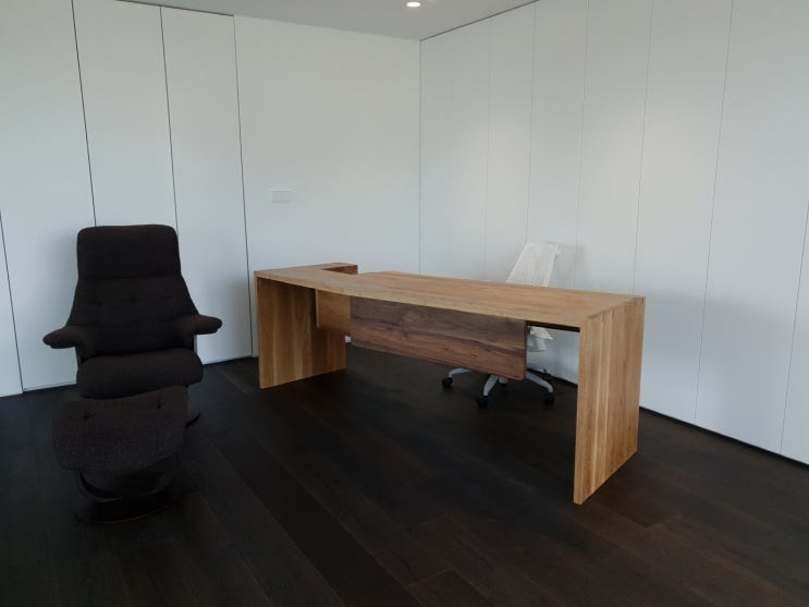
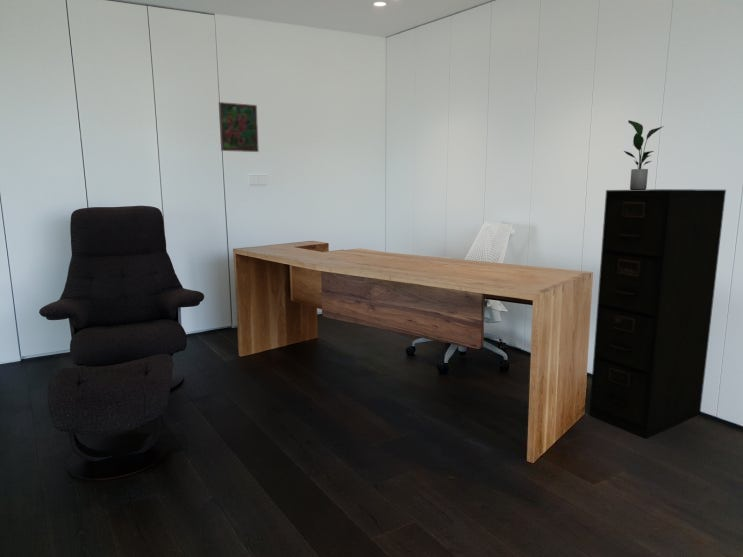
+ potted plant (641, 154)
+ filing cabinet (652, 307)
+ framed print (239, 127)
